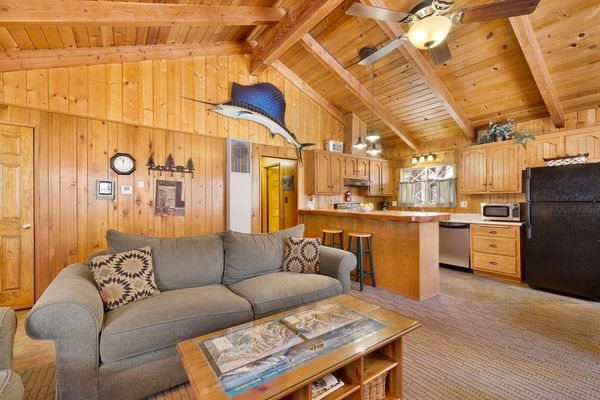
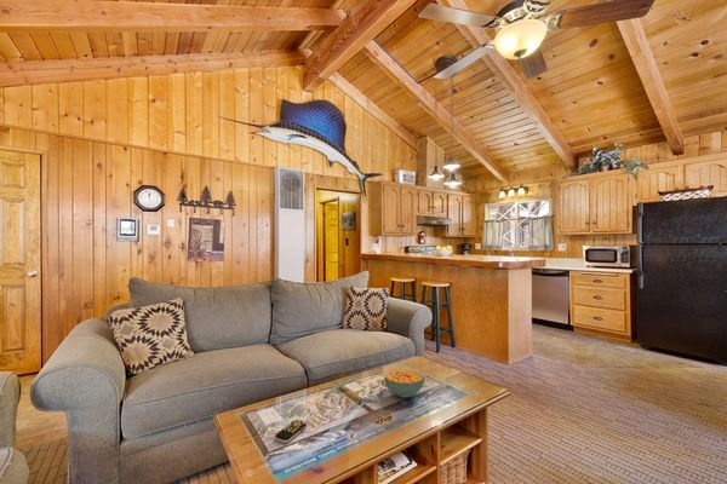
+ remote control (291, 430)
+ cereal bowl (403, 384)
